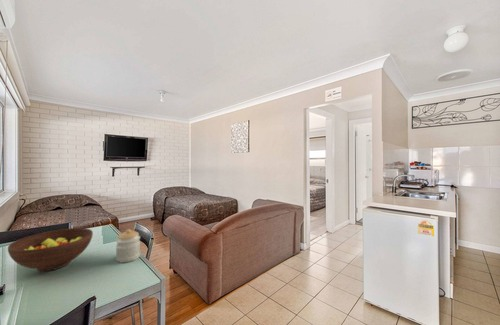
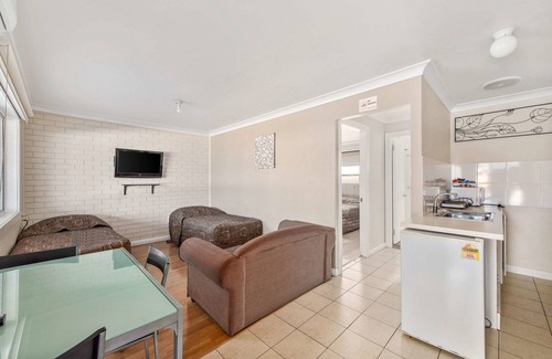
- fruit bowl (54, 251)
- jar (128, 243)
